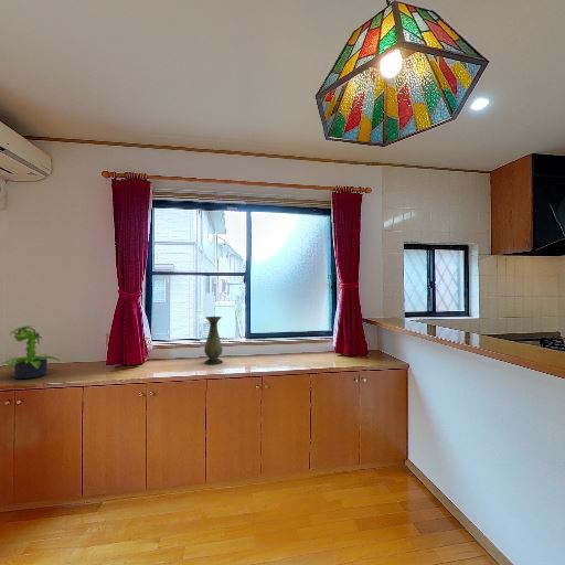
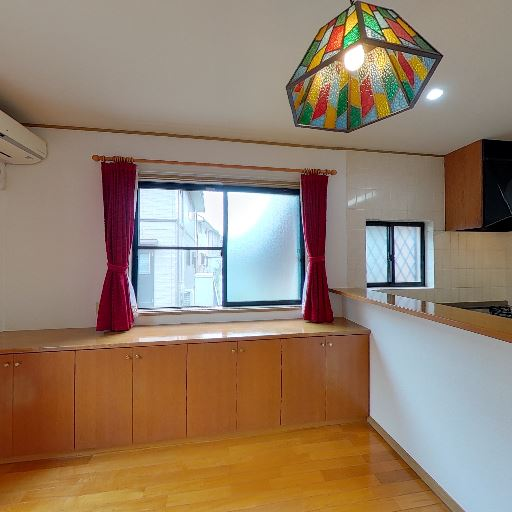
- vase (213, 339)
- potted plant (30, 350)
